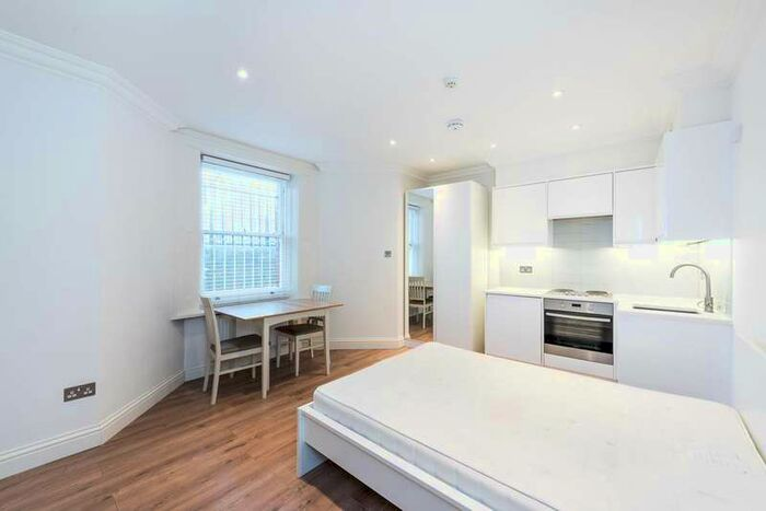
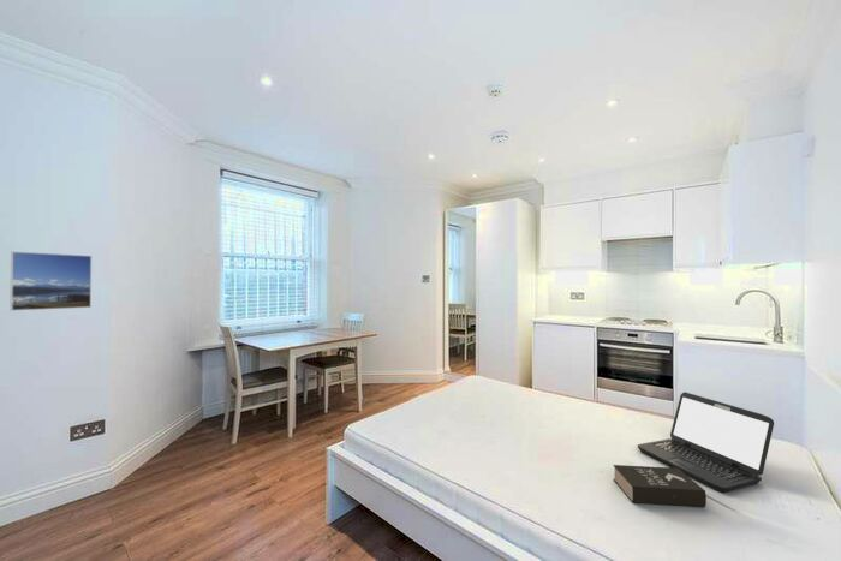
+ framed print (53, 281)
+ laptop (699, 435)
+ book (656, 484)
